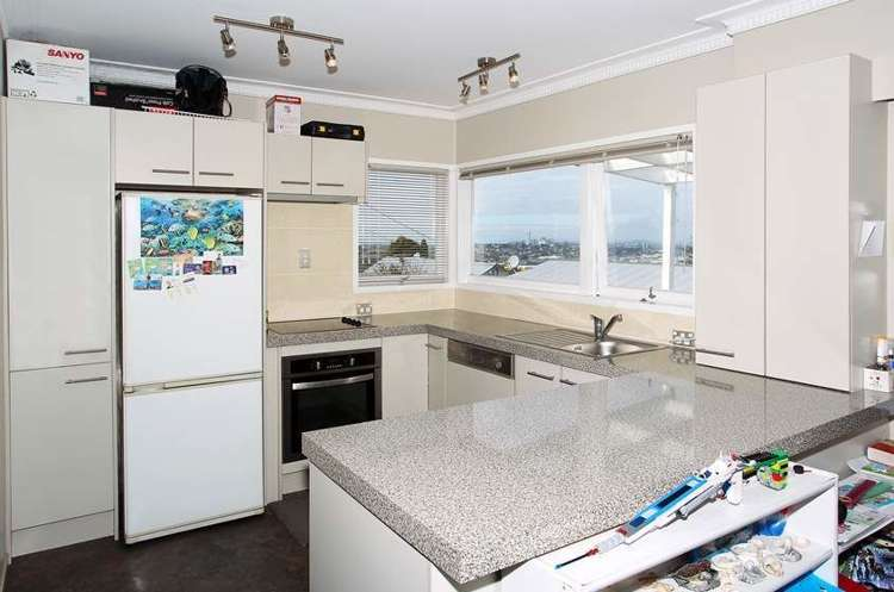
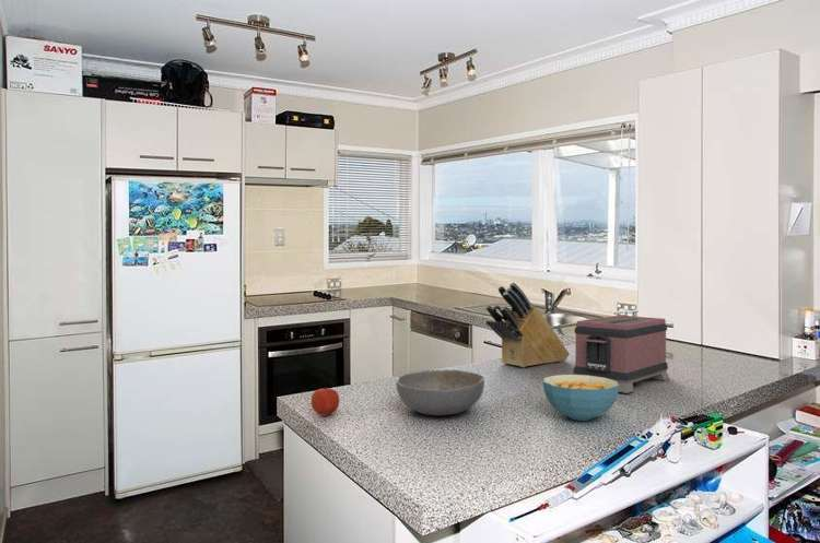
+ bowl (440, 394)
+ knife block (527, 322)
+ apple (325, 400)
+ toaster (619, 351)
+ cereal bowl (579, 399)
